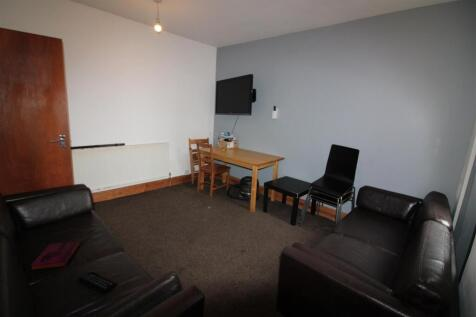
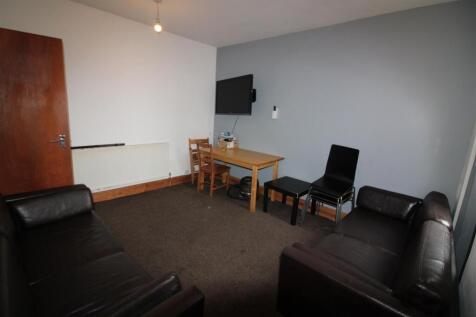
- hardback book (57, 254)
- remote control (96, 282)
